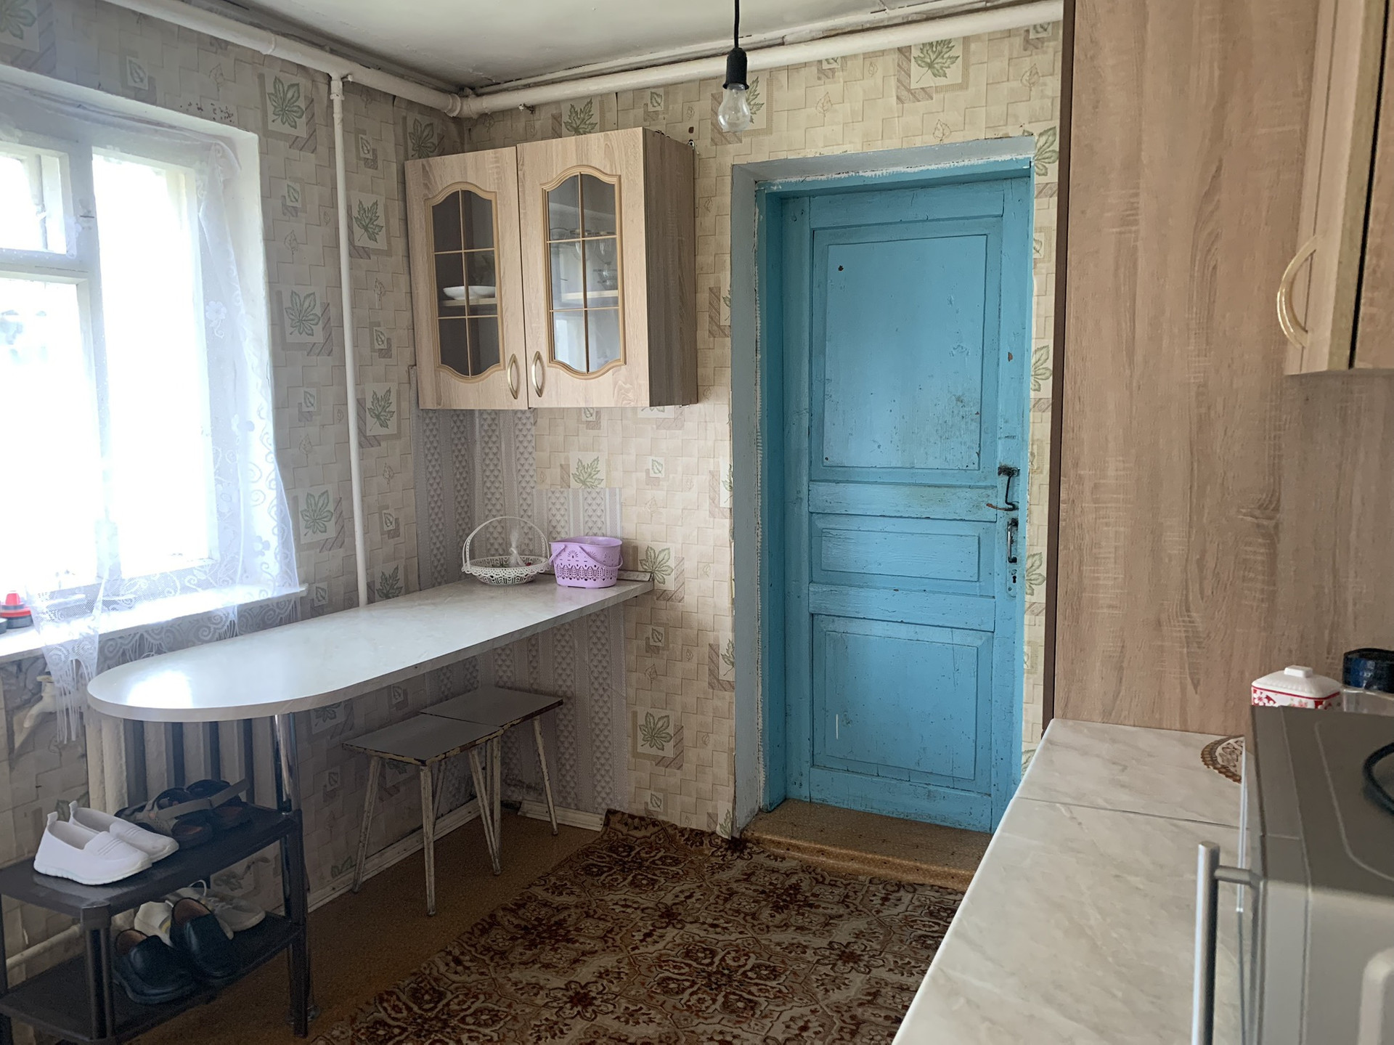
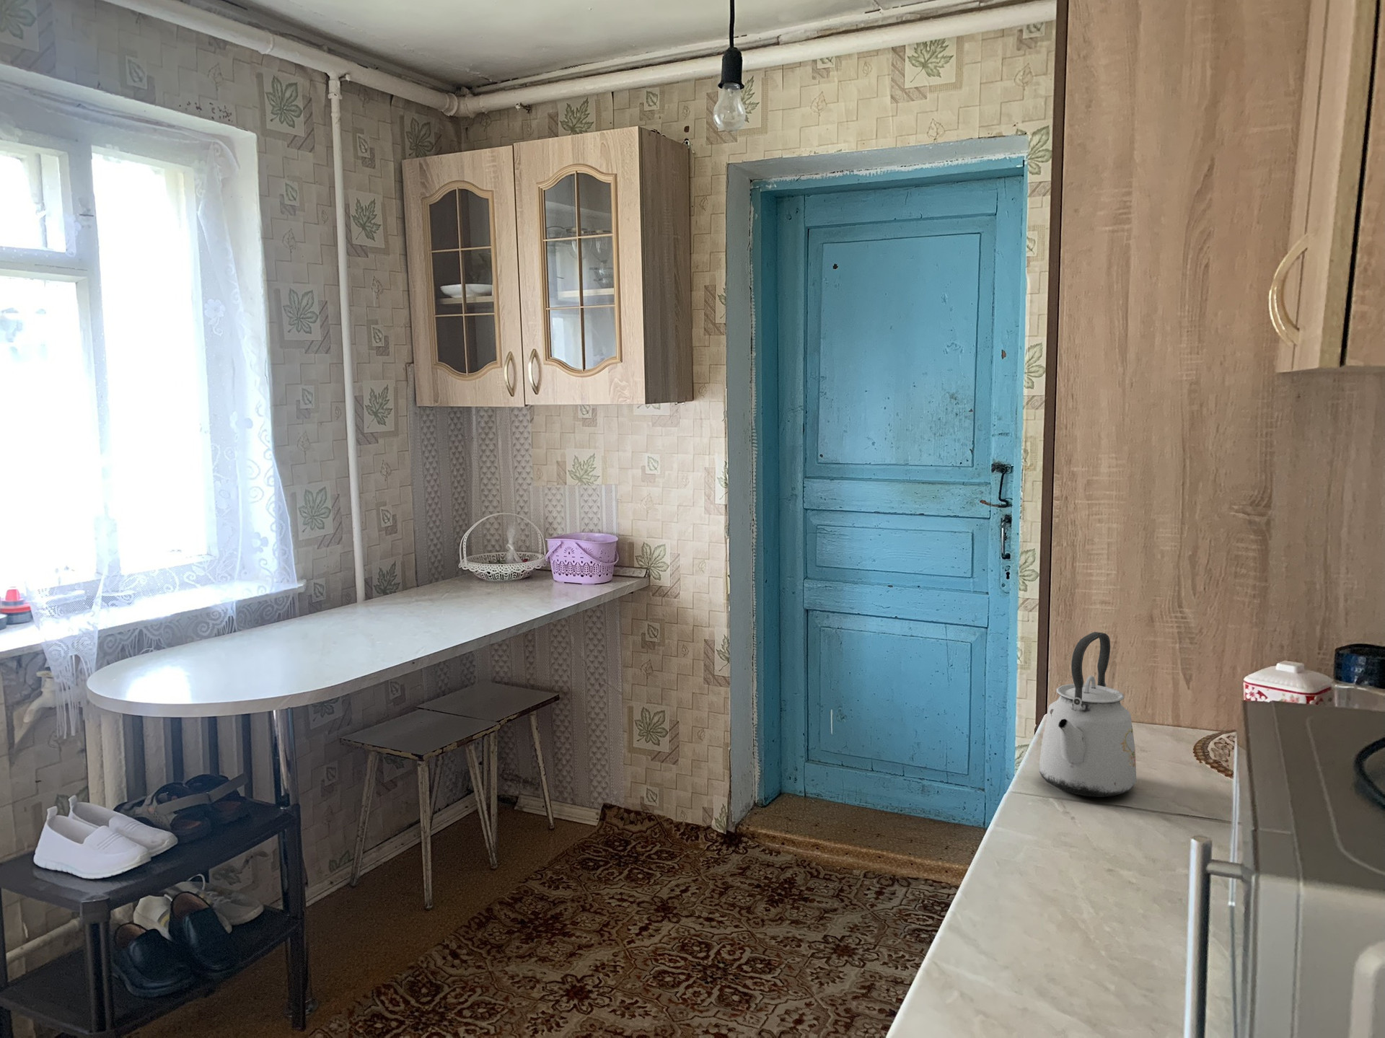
+ kettle (1083, 715)
